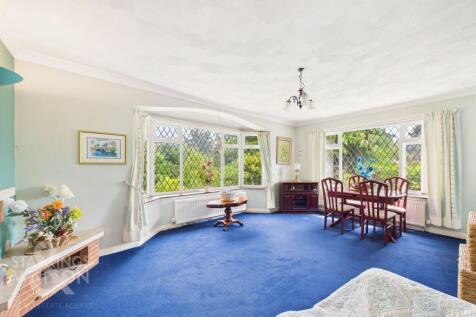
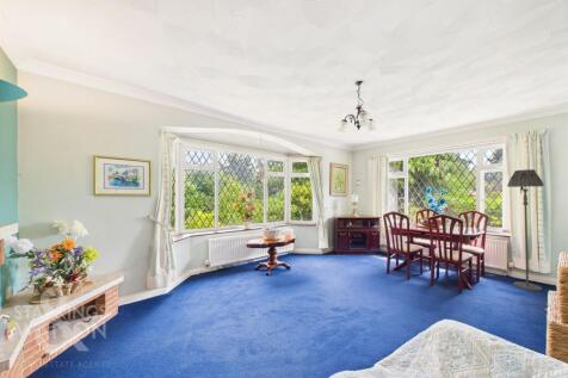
+ floor lamp (525, 228)
